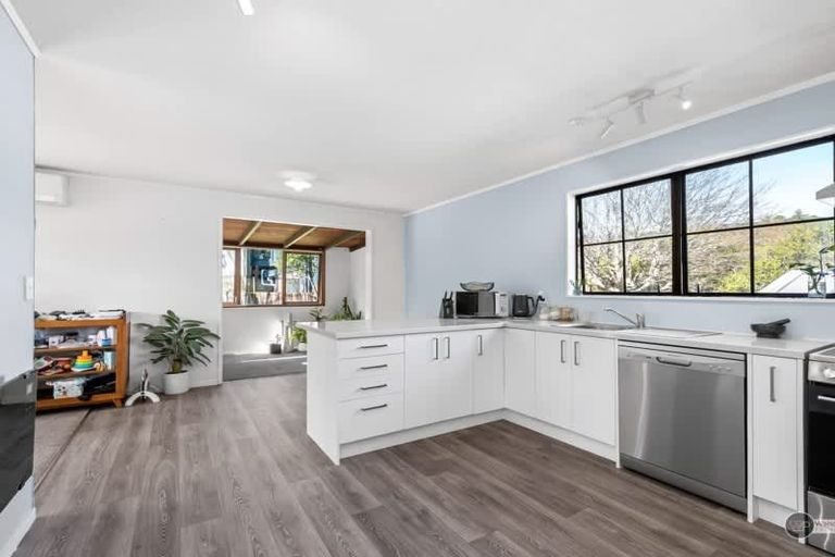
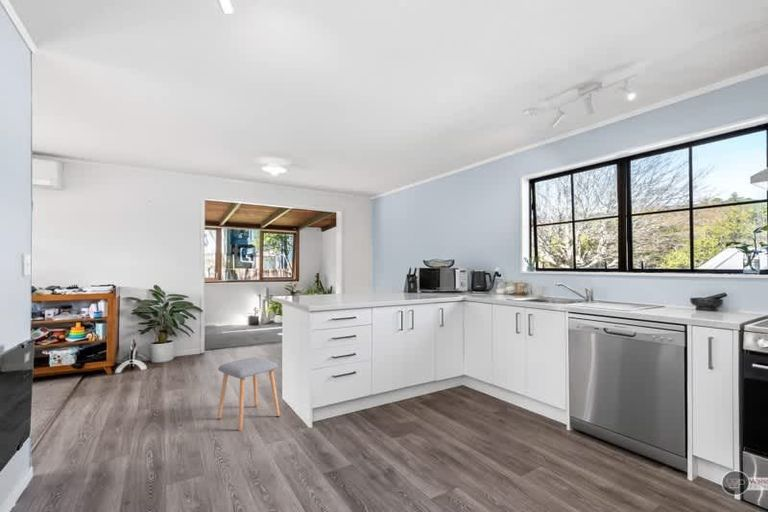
+ stool (243, 389)
